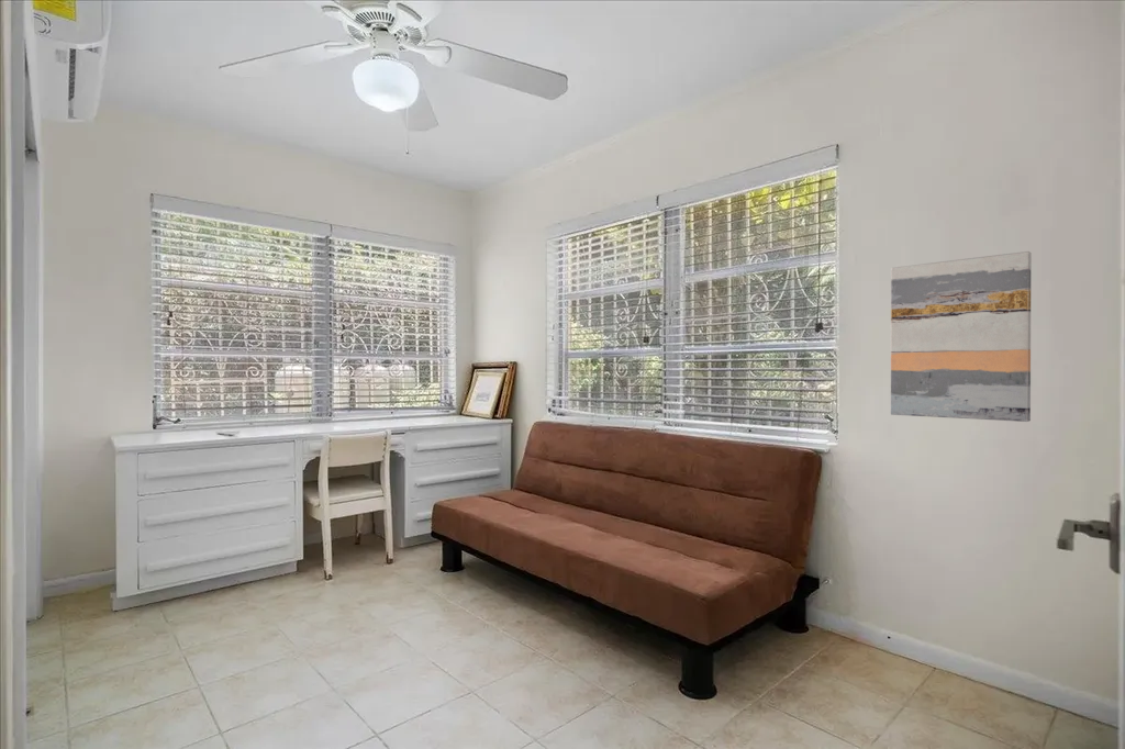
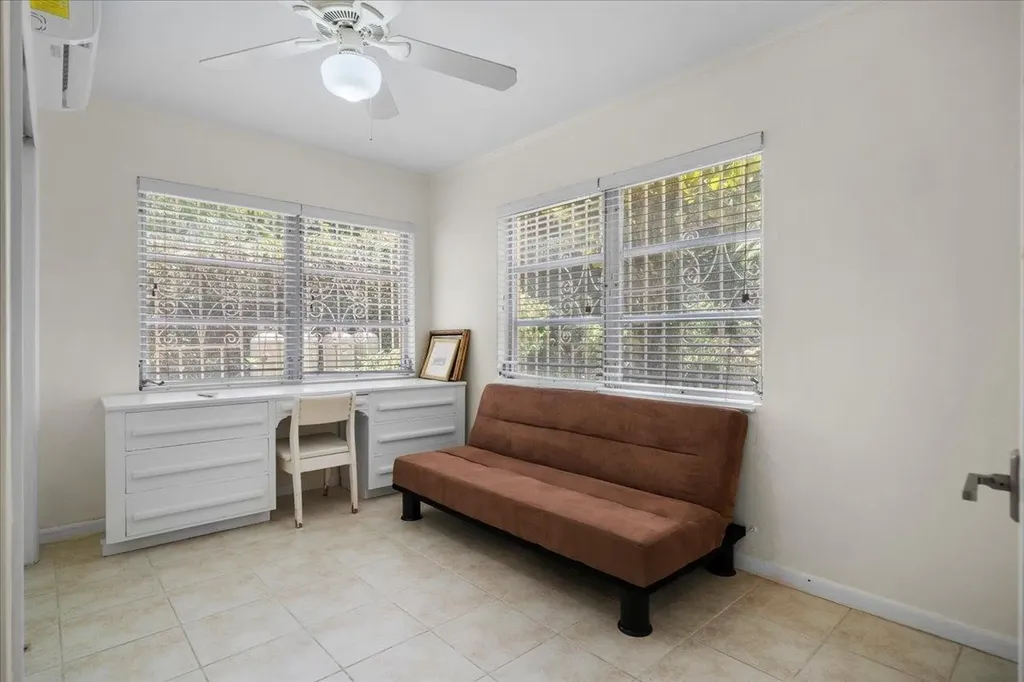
- wall art (956, 338)
